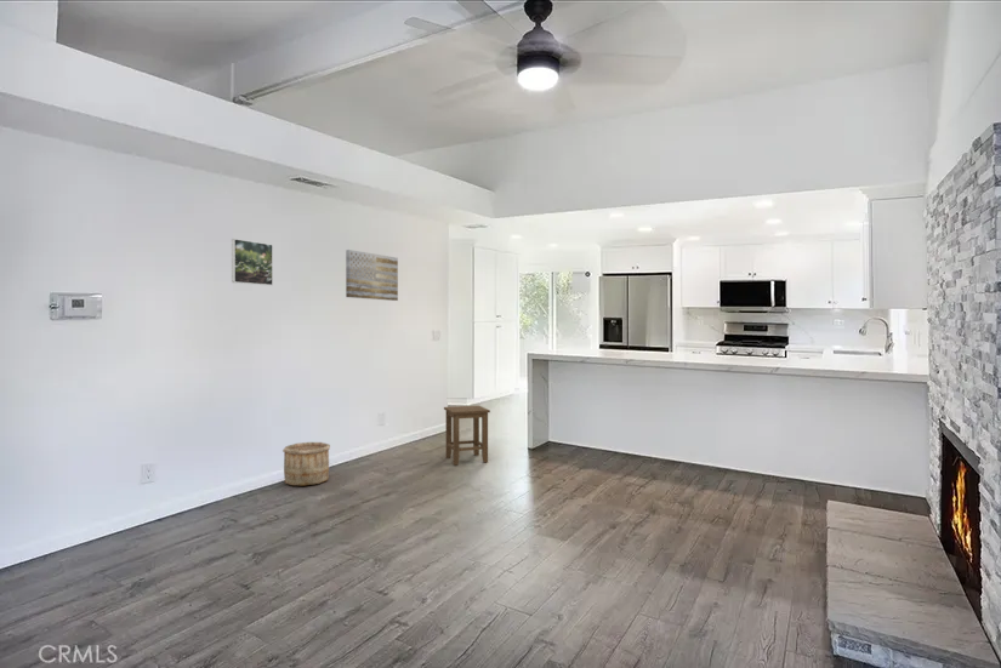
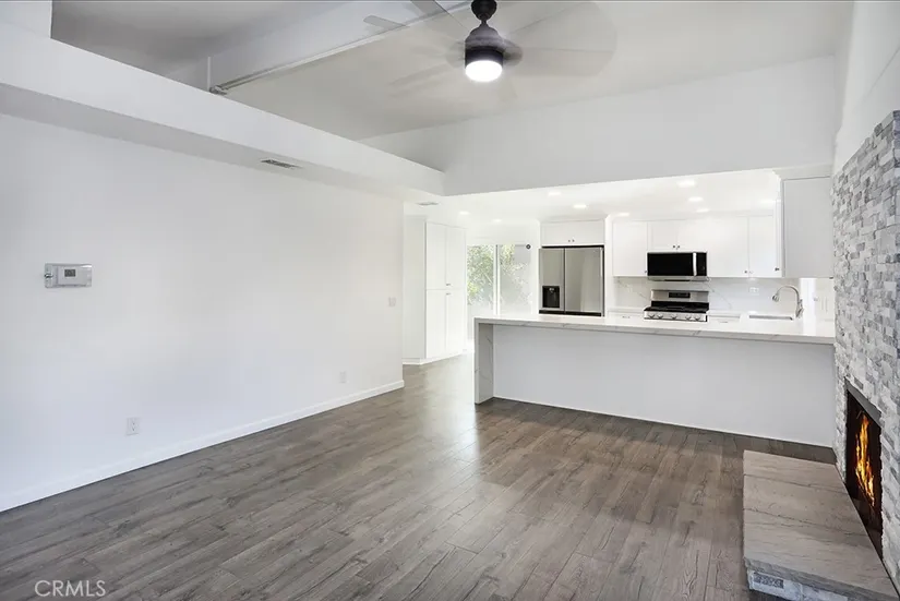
- stool (468, 440)
- wall art (372, 276)
- wooden bucket (307, 463)
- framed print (252, 262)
